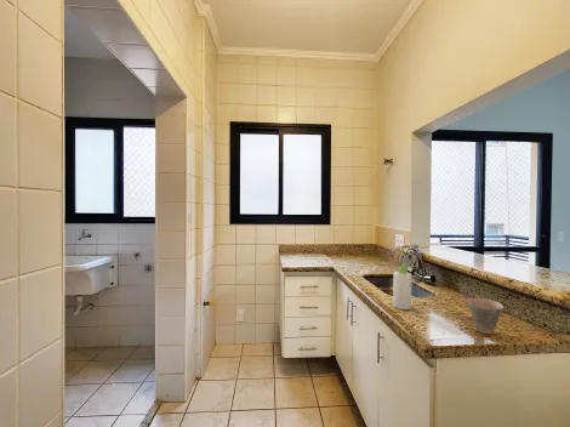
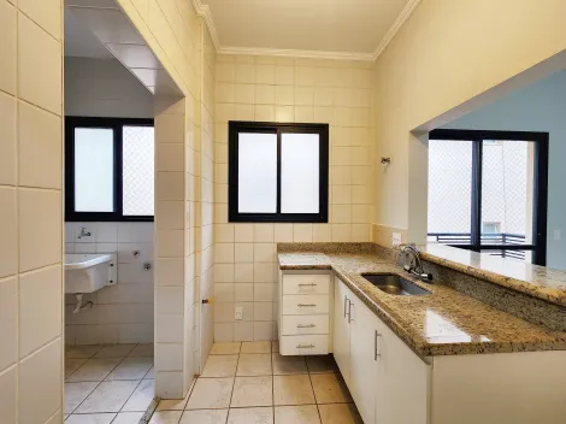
- cup (484, 317)
- bottle (403, 283)
